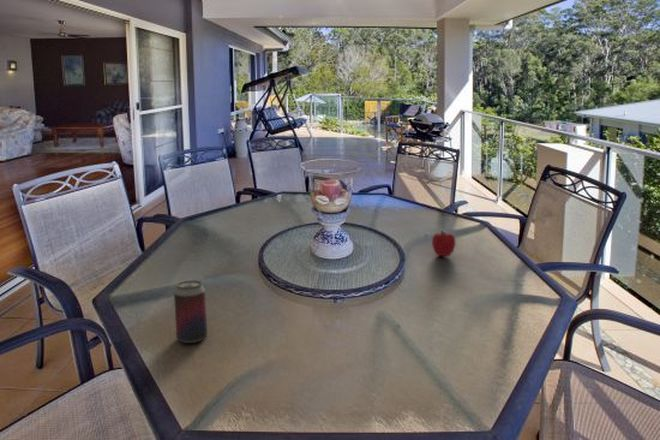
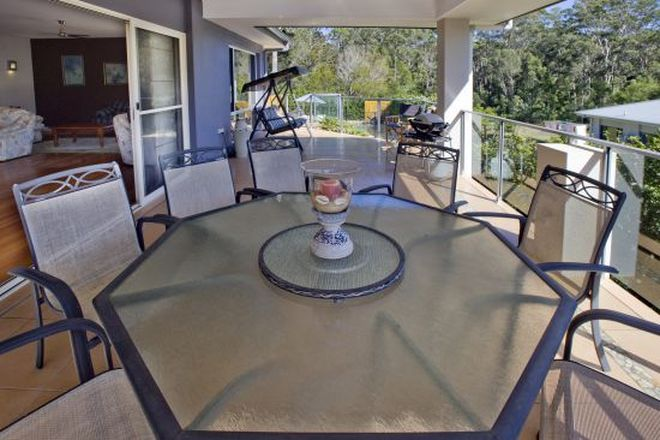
- beverage can (190, 311)
- fruit (443, 243)
